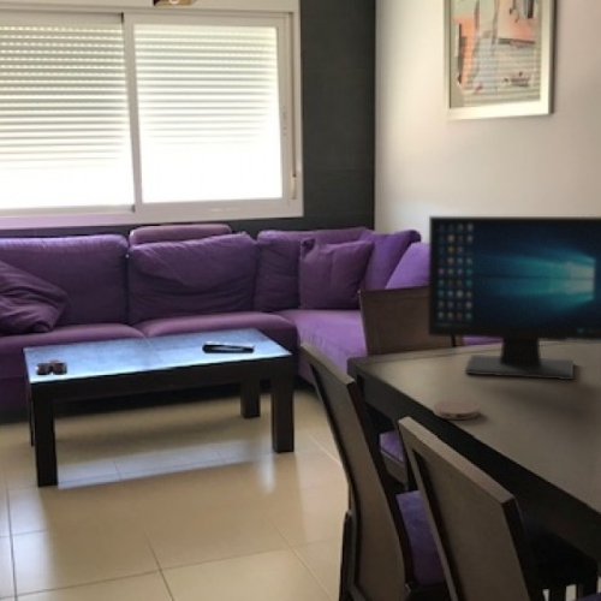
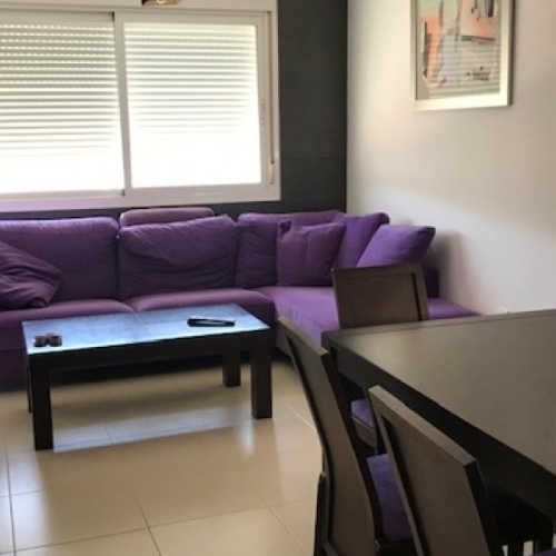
- computer monitor (522, 293)
- coaster (456, 409)
